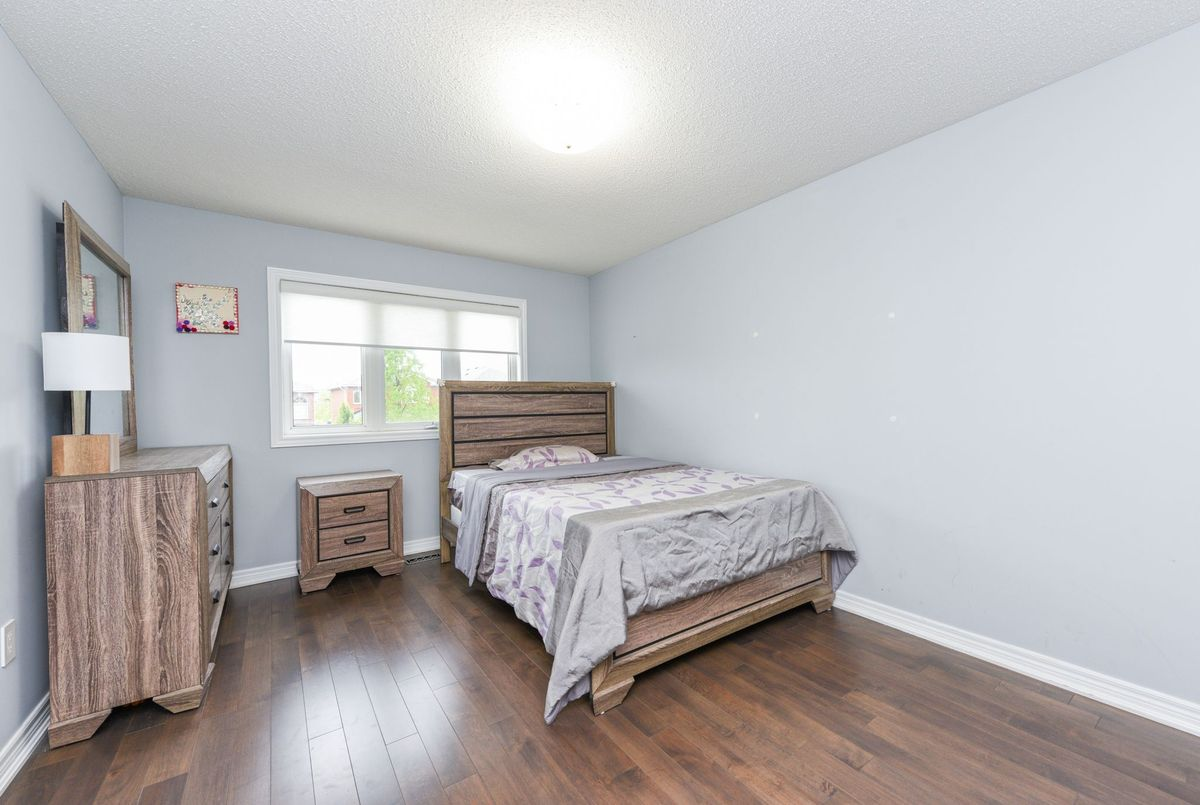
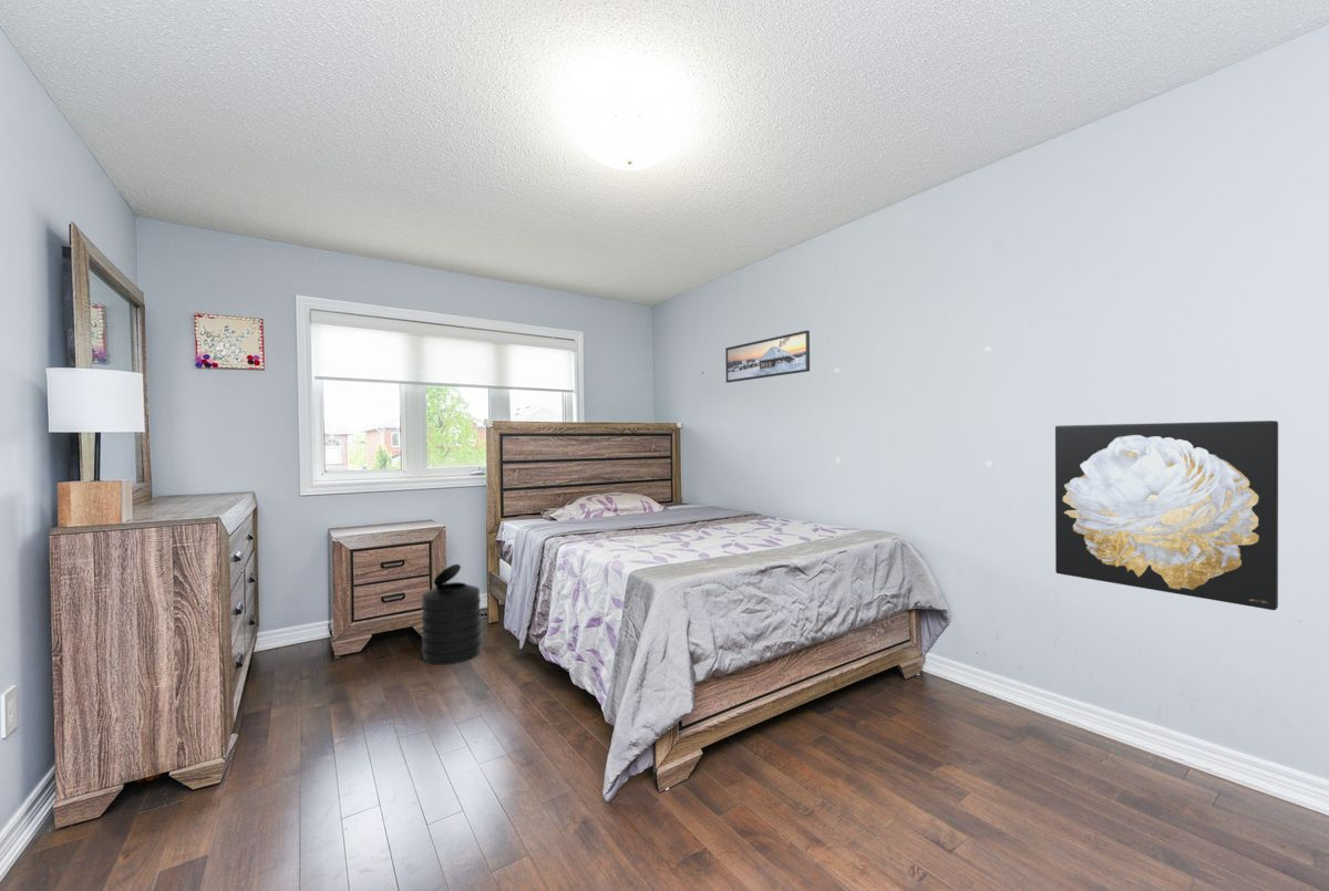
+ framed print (764, 359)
+ trash can (451, 609)
+ wall art (1153, 506)
